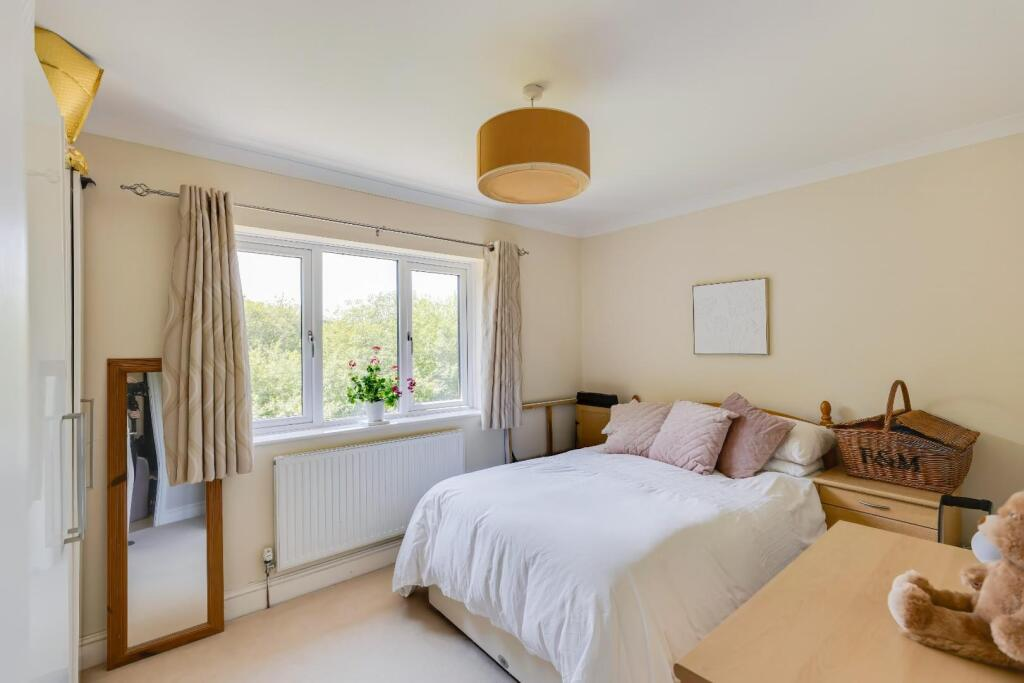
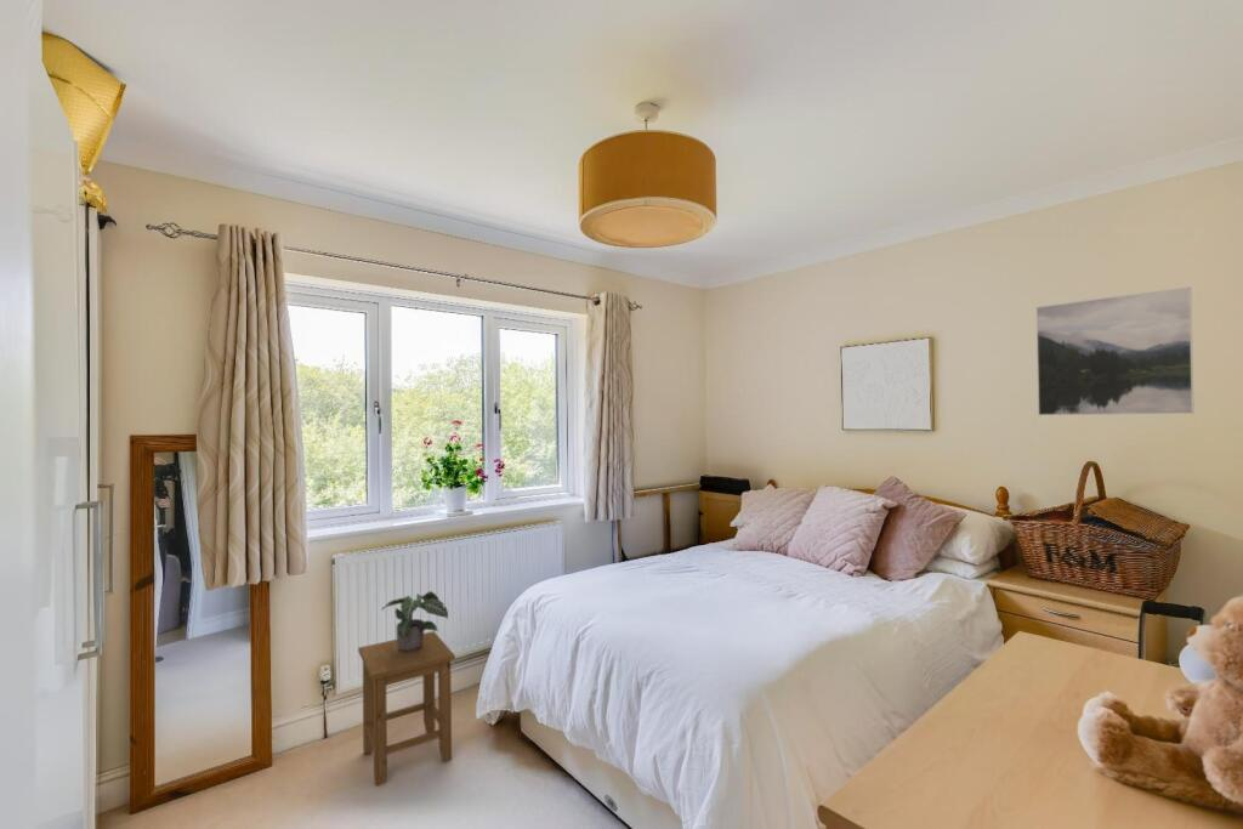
+ stool (405, 708)
+ potted plant (414, 621)
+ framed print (1108, 356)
